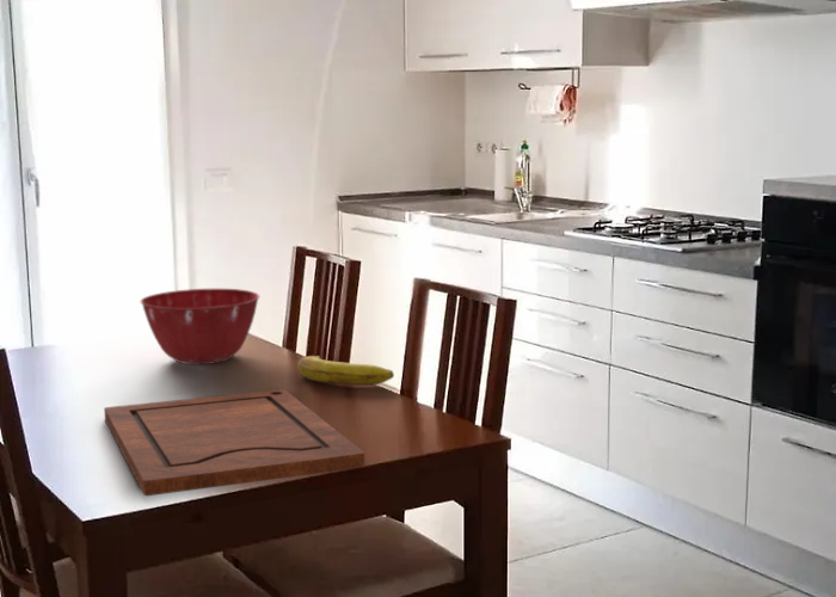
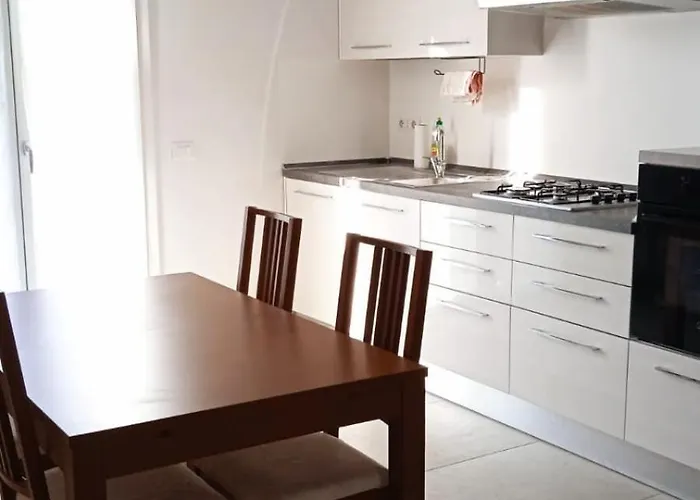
- mixing bowl (201, 327)
- banana (340, 368)
- cutting board (225, 435)
